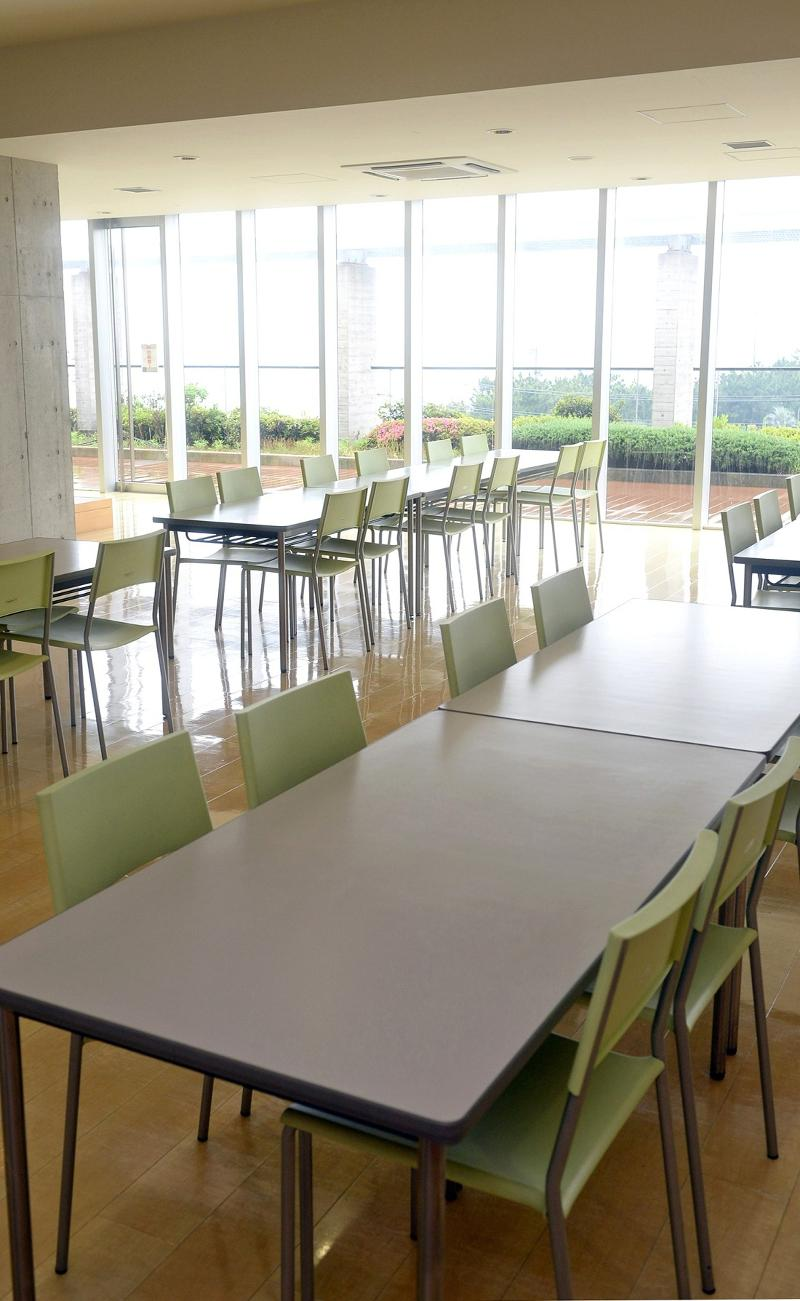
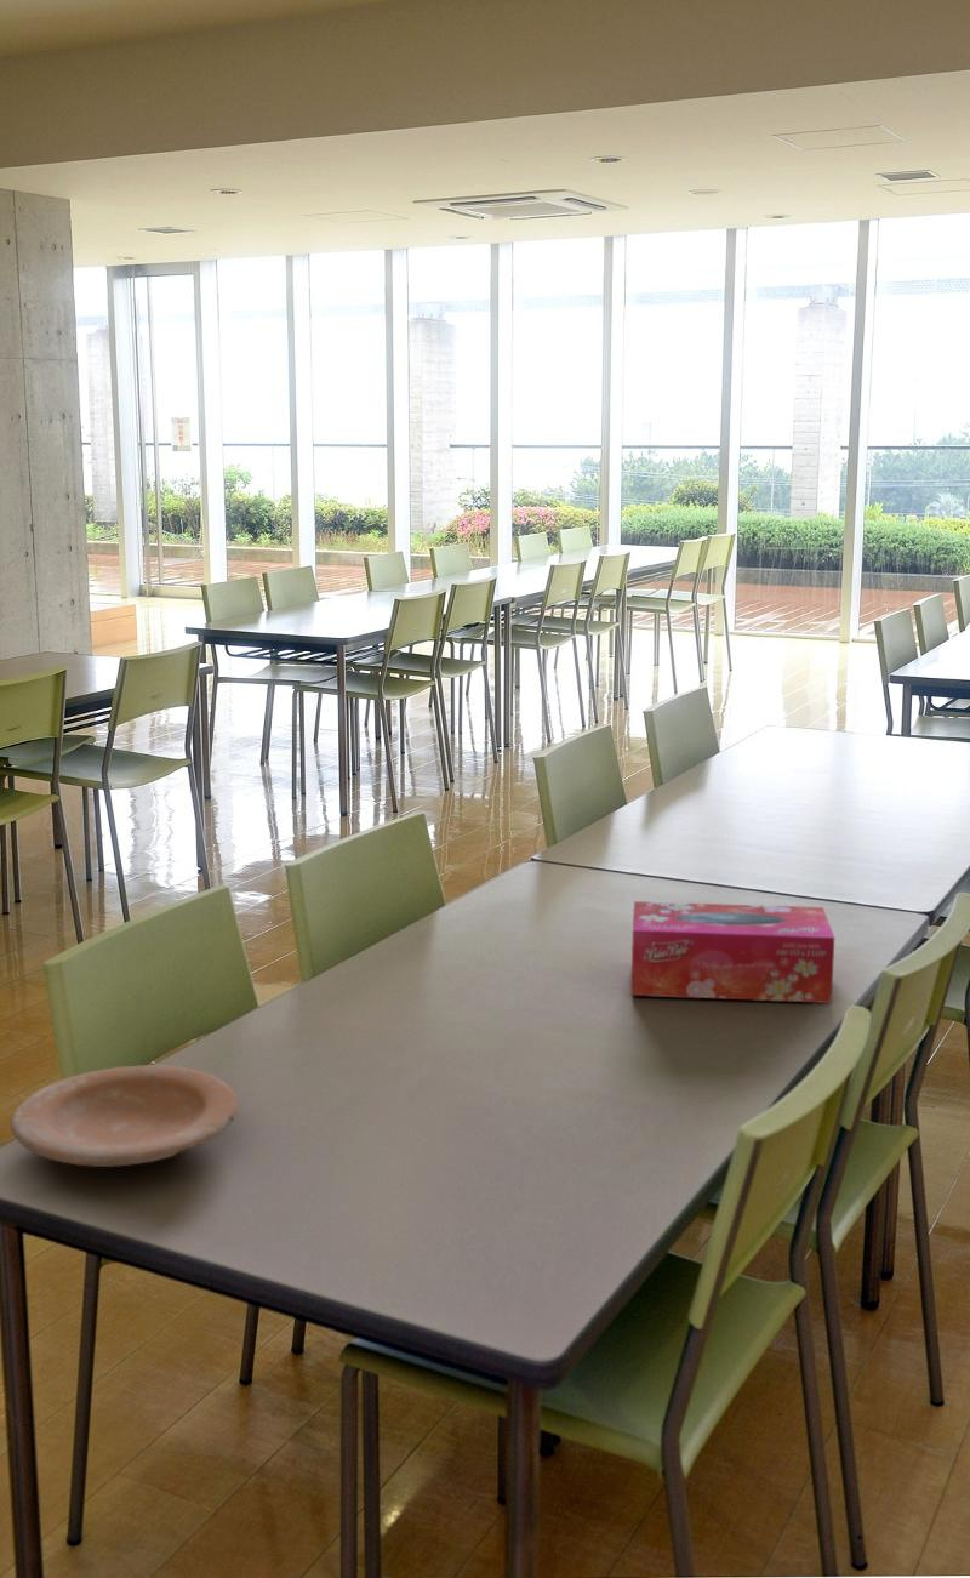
+ plate (126, 1123)
+ tissue box (729, 950)
